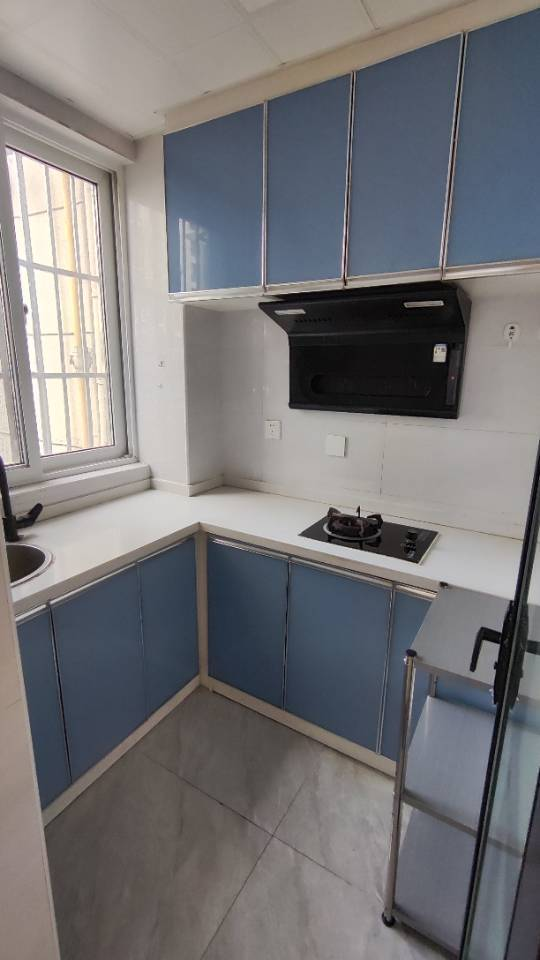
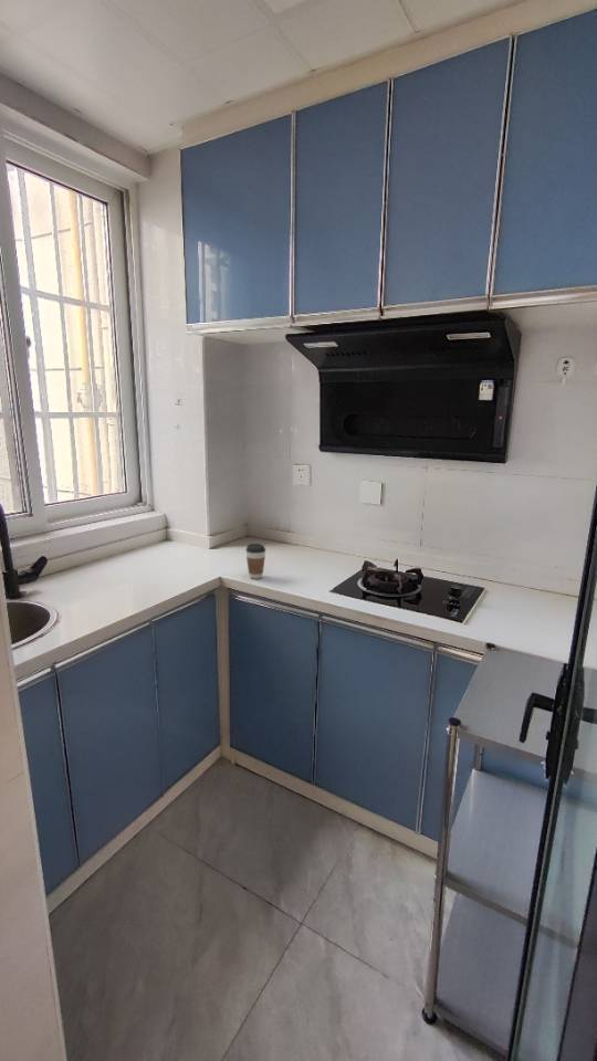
+ coffee cup (255, 561)
